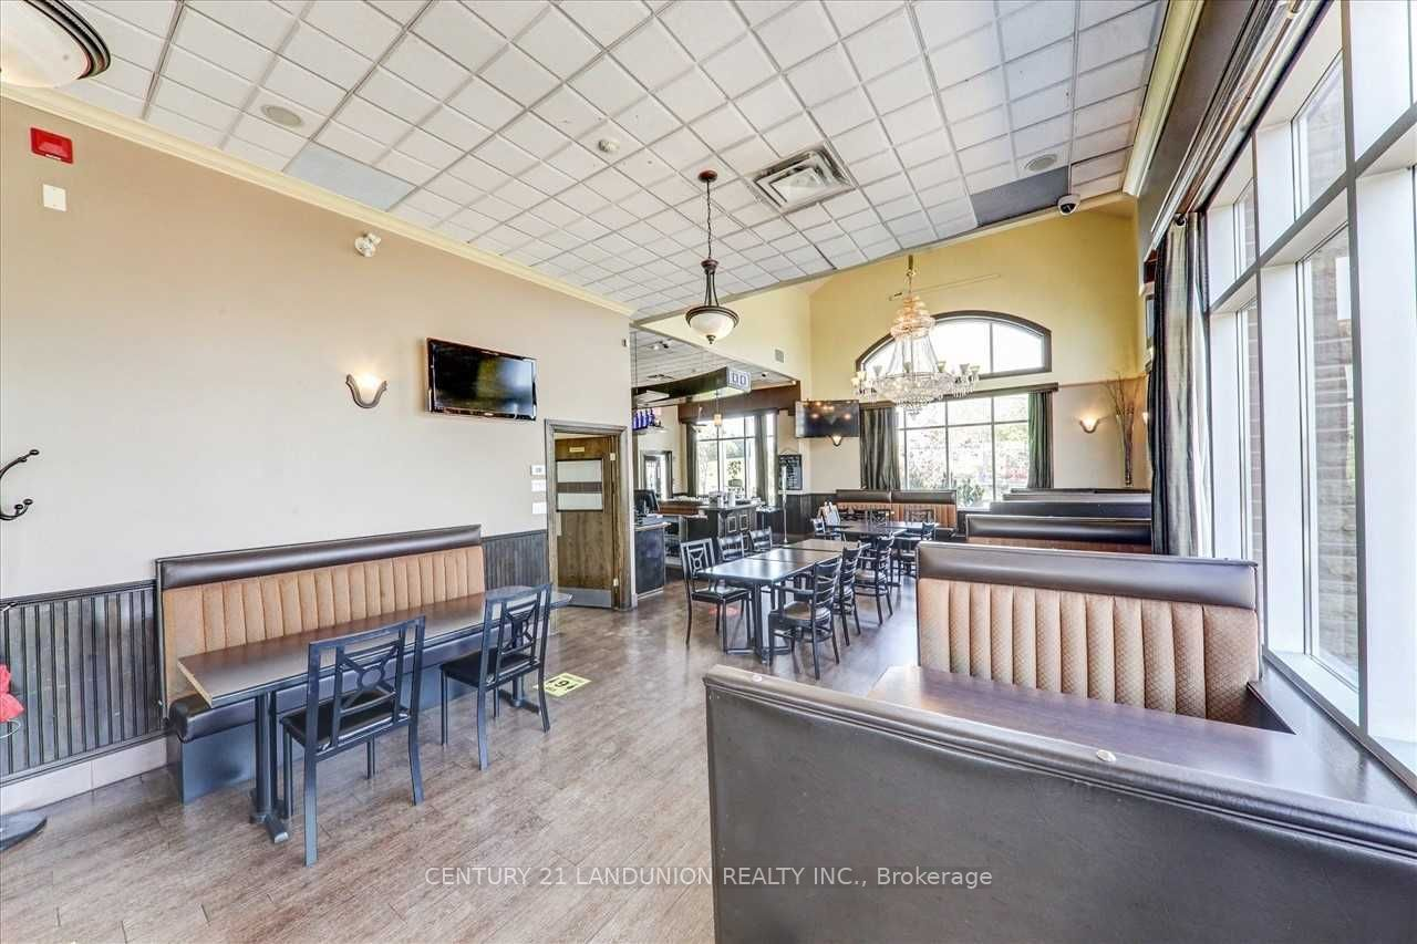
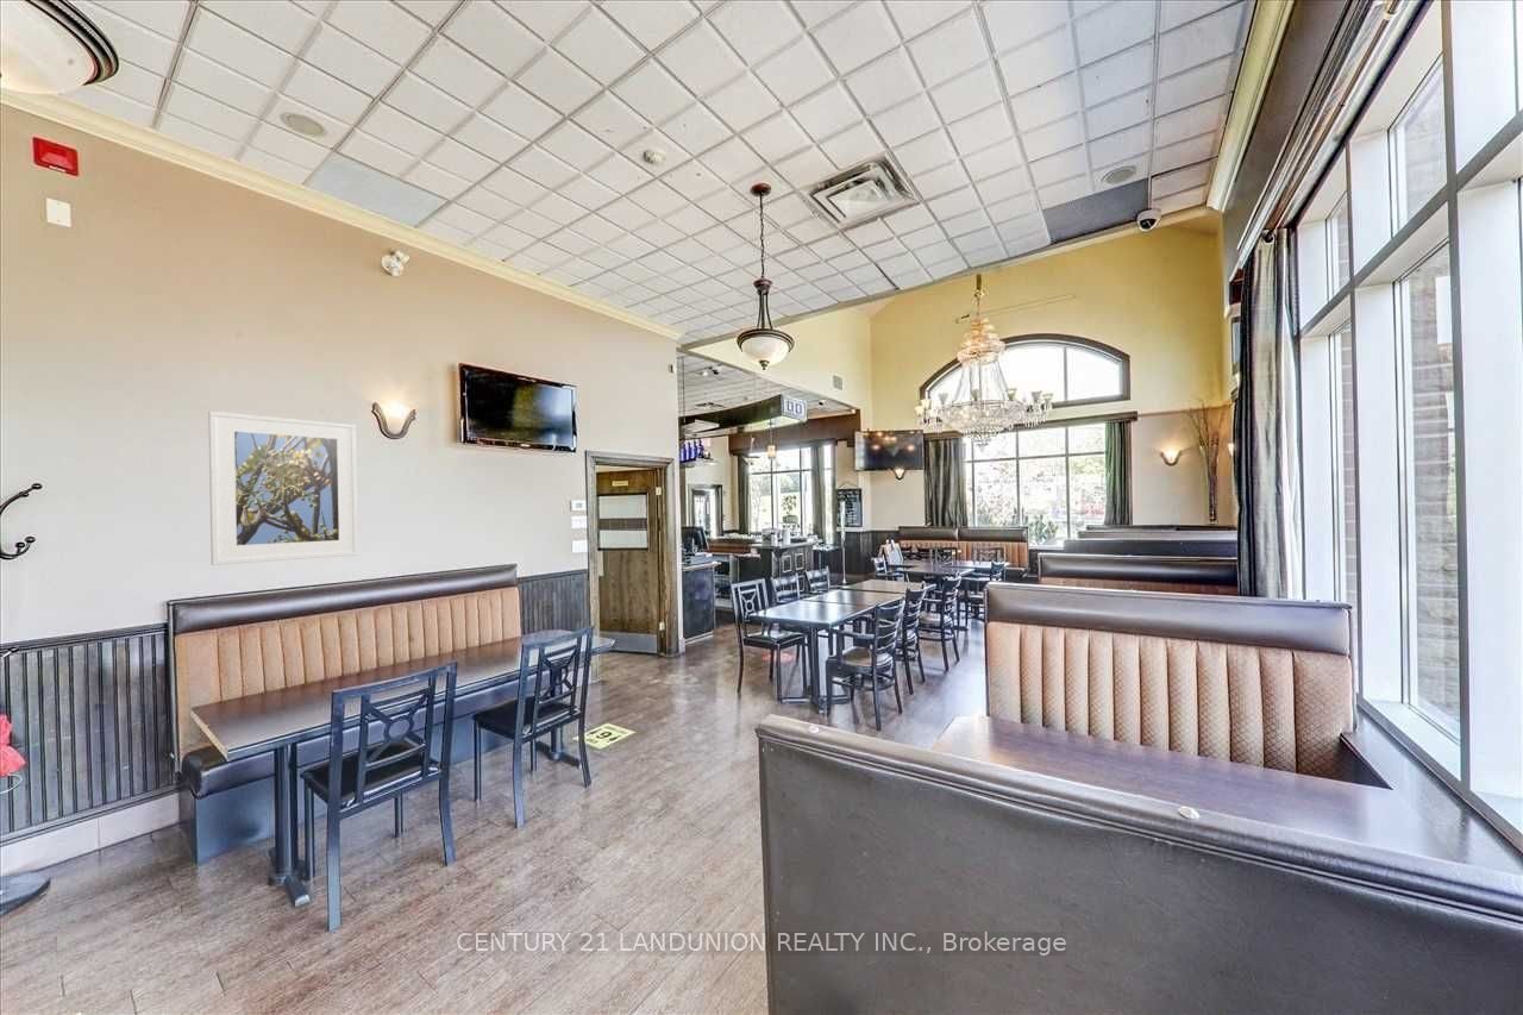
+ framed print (289, 489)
